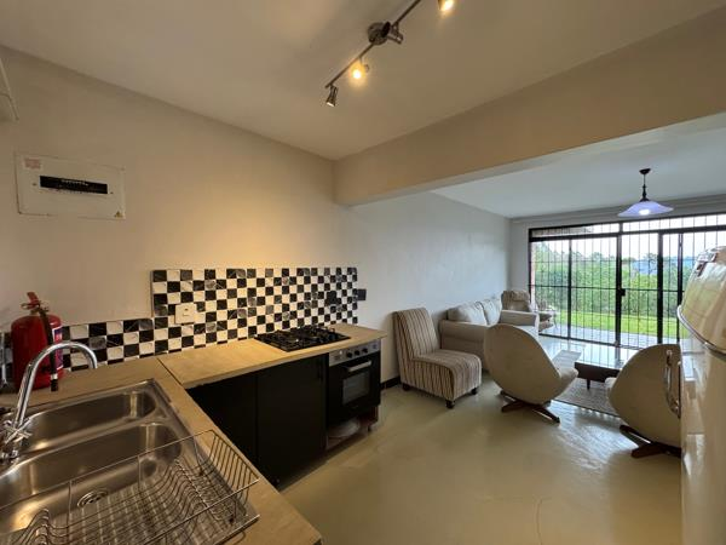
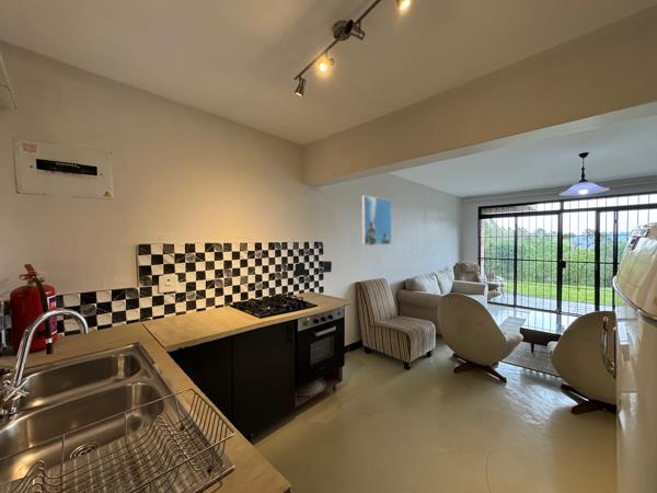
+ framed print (377, 221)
